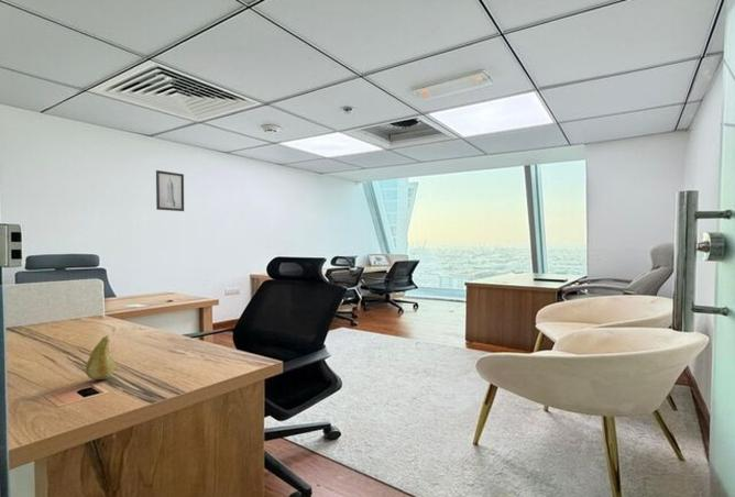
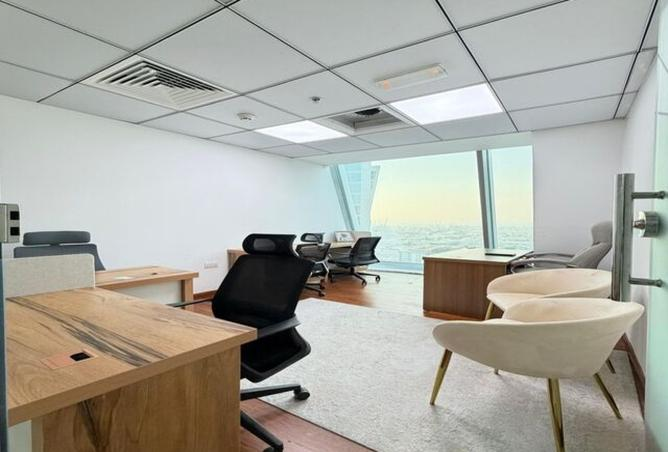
- wall art (169, 191)
- fruit (100, 357)
